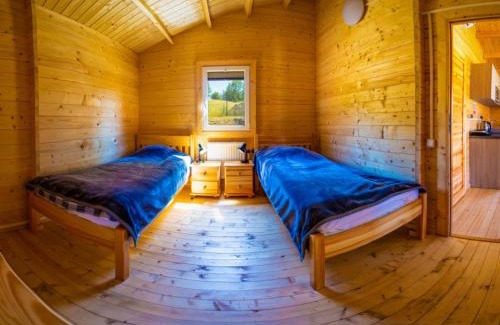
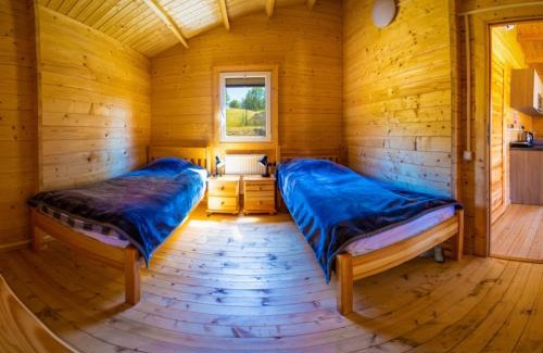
+ boots (431, 251)
